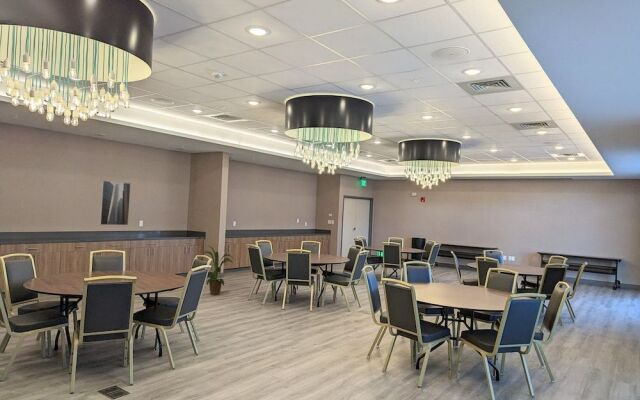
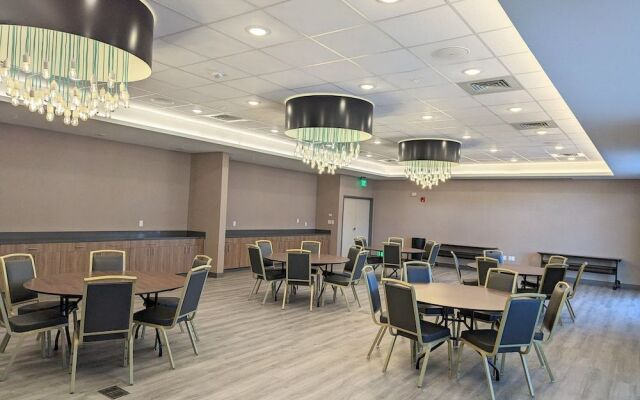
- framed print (115, 203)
- house plant (217, 270)
